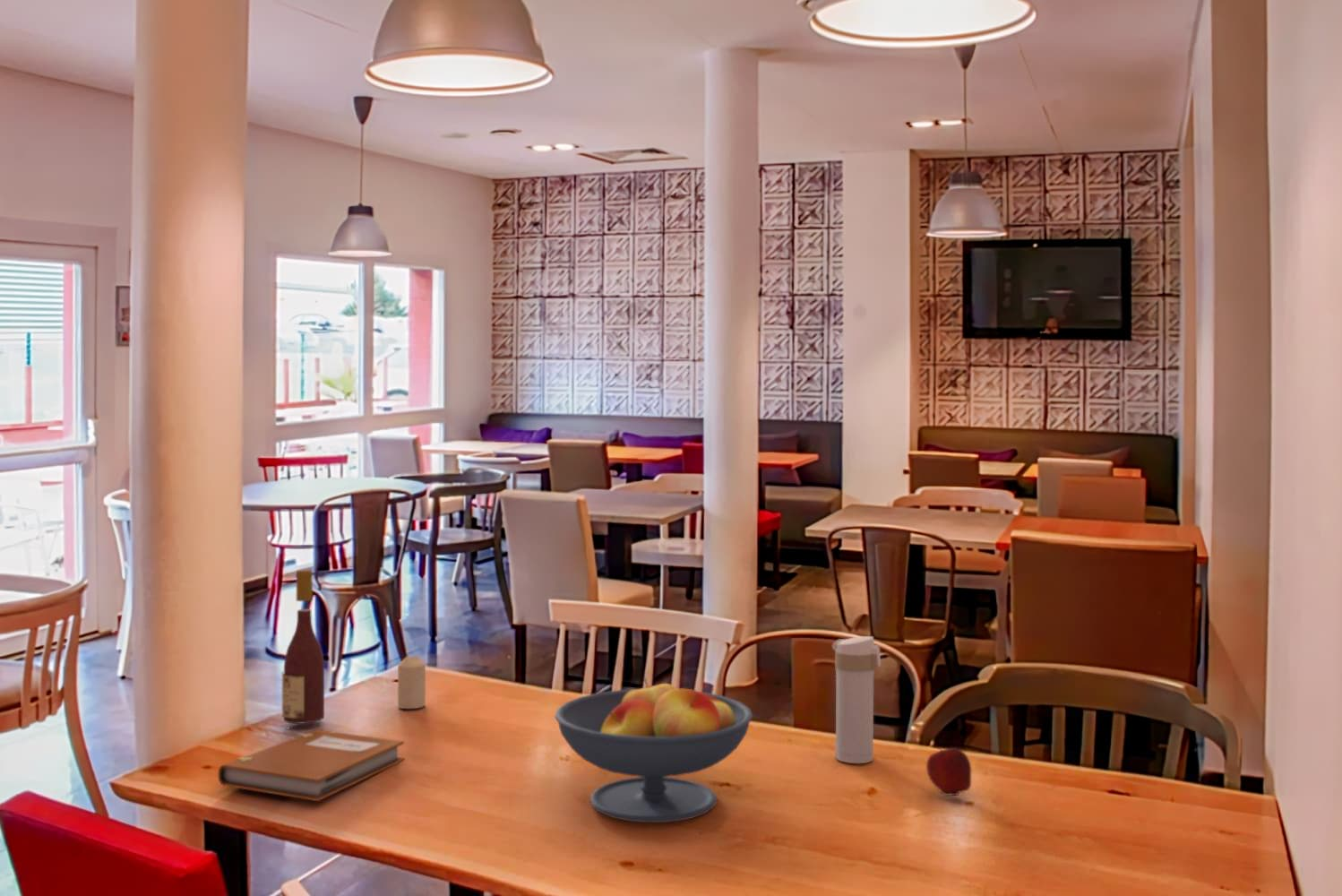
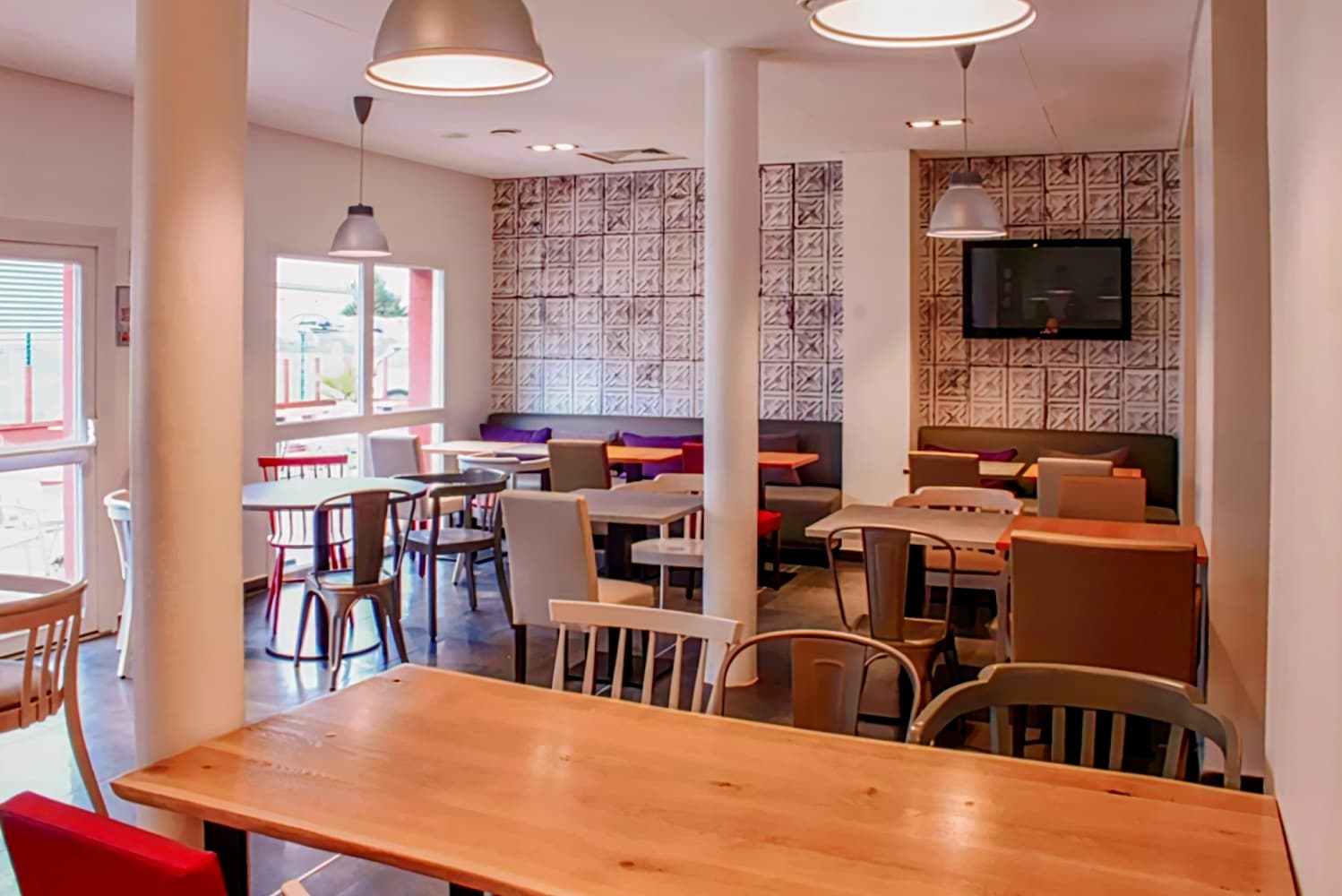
- apple (949, 771)
- notebook (316, 761)
- fruit bowl (653, 740)
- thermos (856, 697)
- wine bottle (304, 646)
- candle (411, 681)
